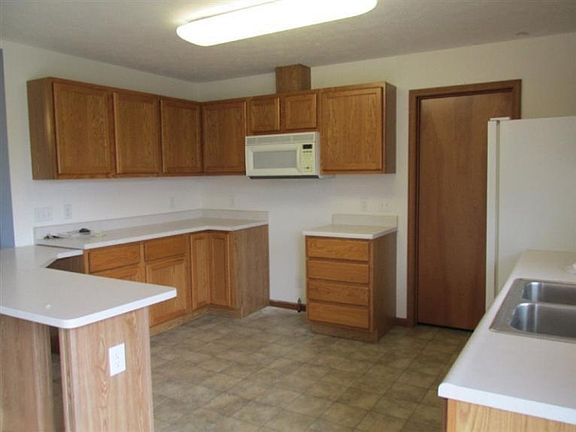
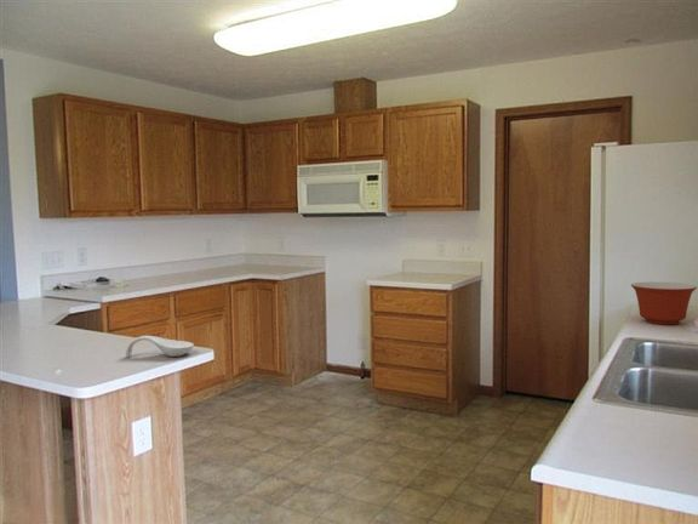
+ mixing bowl (662, 303)
+ spoon rest (160, 344)
